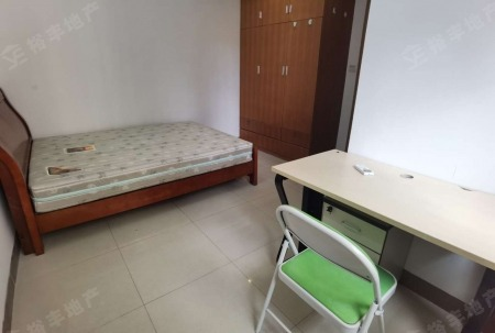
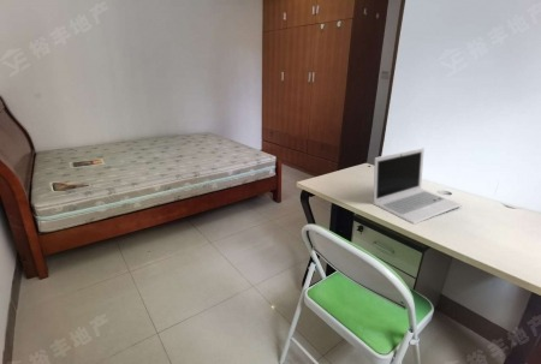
+ laptop (418, 181)
